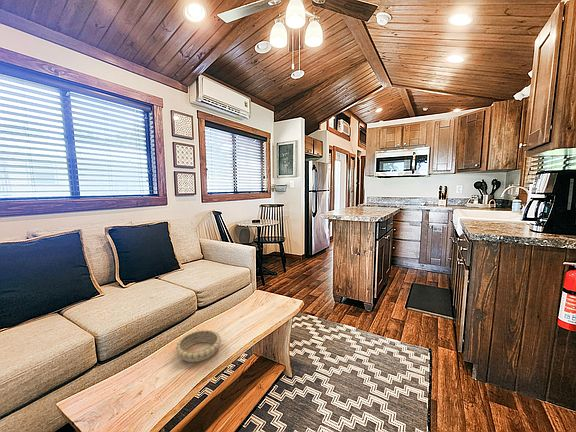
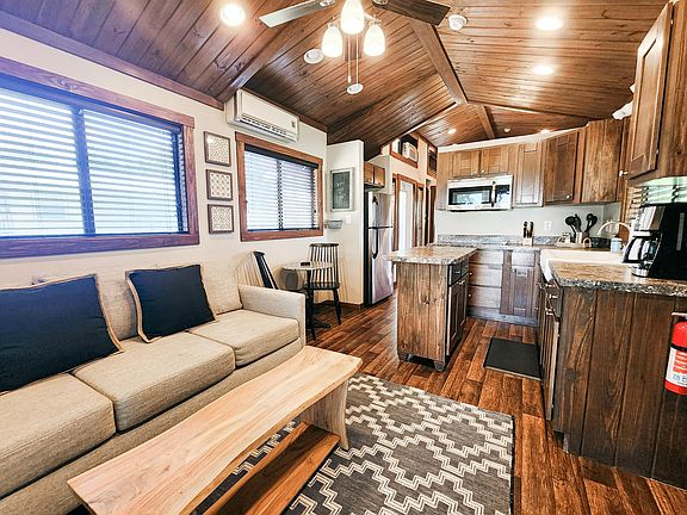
- decorative bowl (198, 342)
